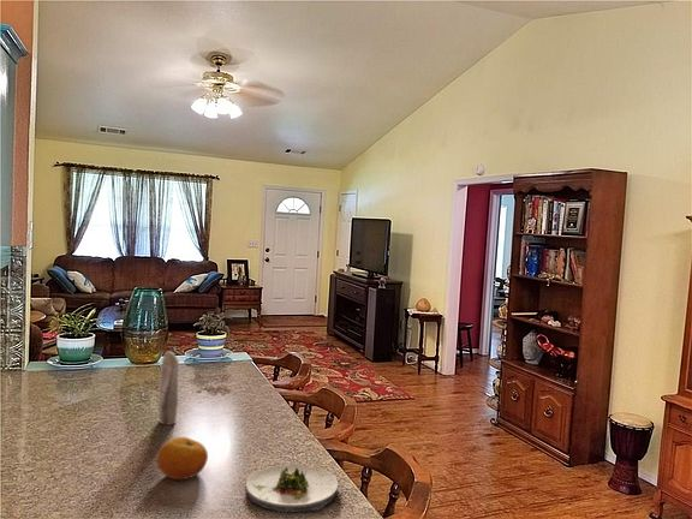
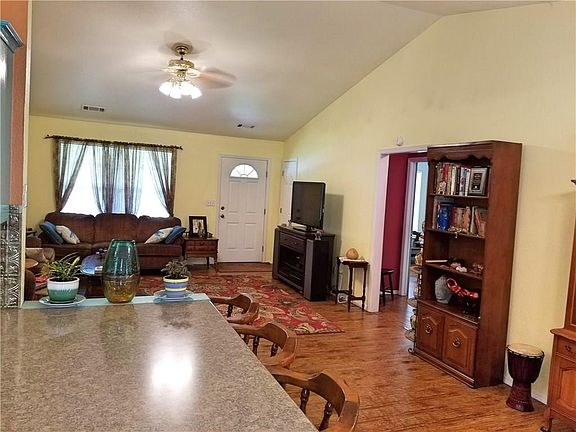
- salad plate (292, 479)
- candle (168, 386)
- fruit (183, 457)
